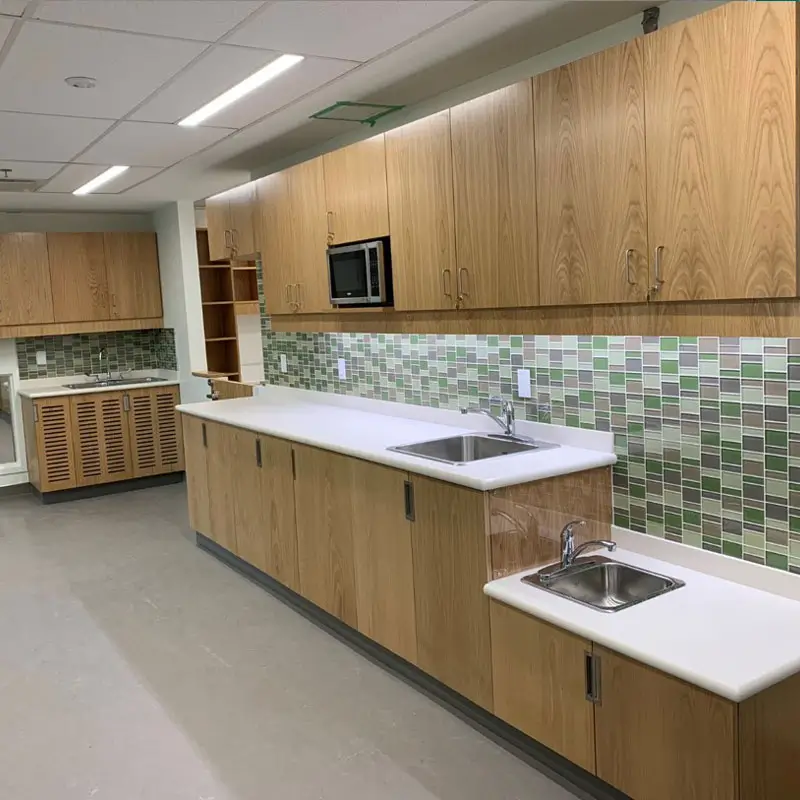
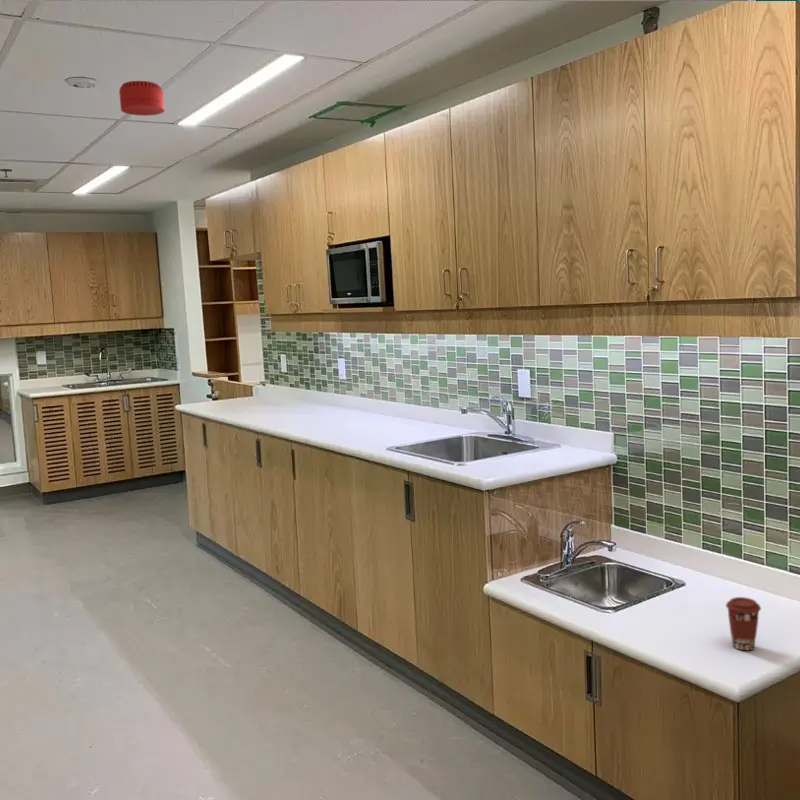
+ coffee cup (743, 623)
+ smoke detector (141, 97)
